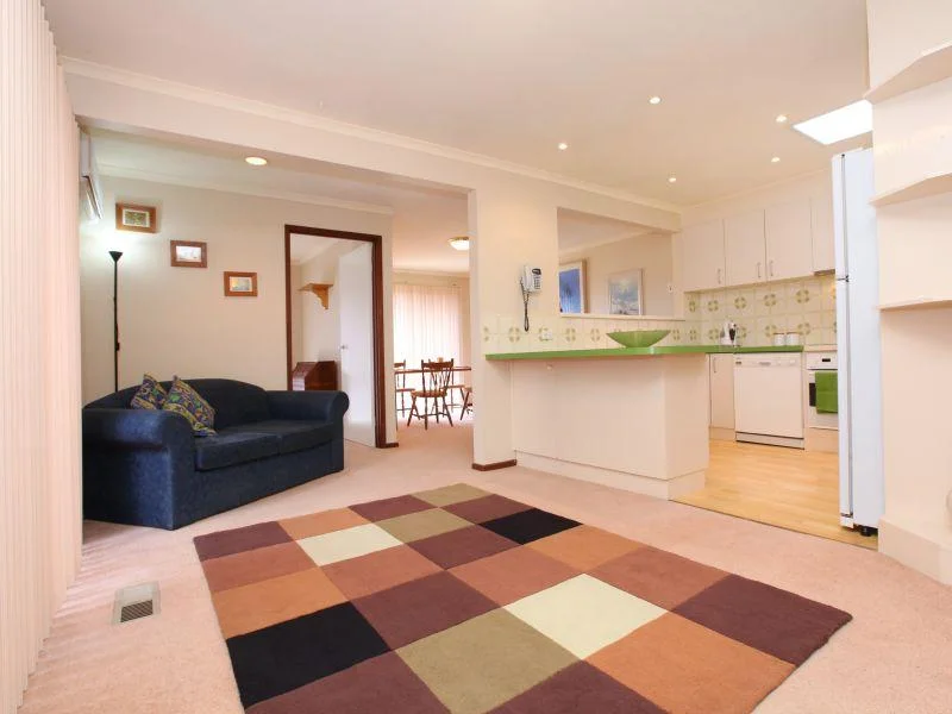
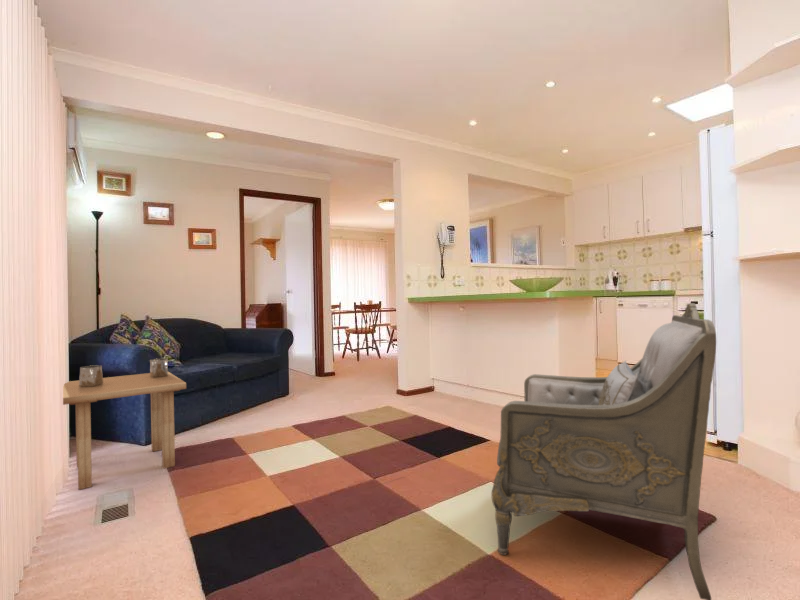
+ armchair (593, 416)
+ side table (118, 397)
